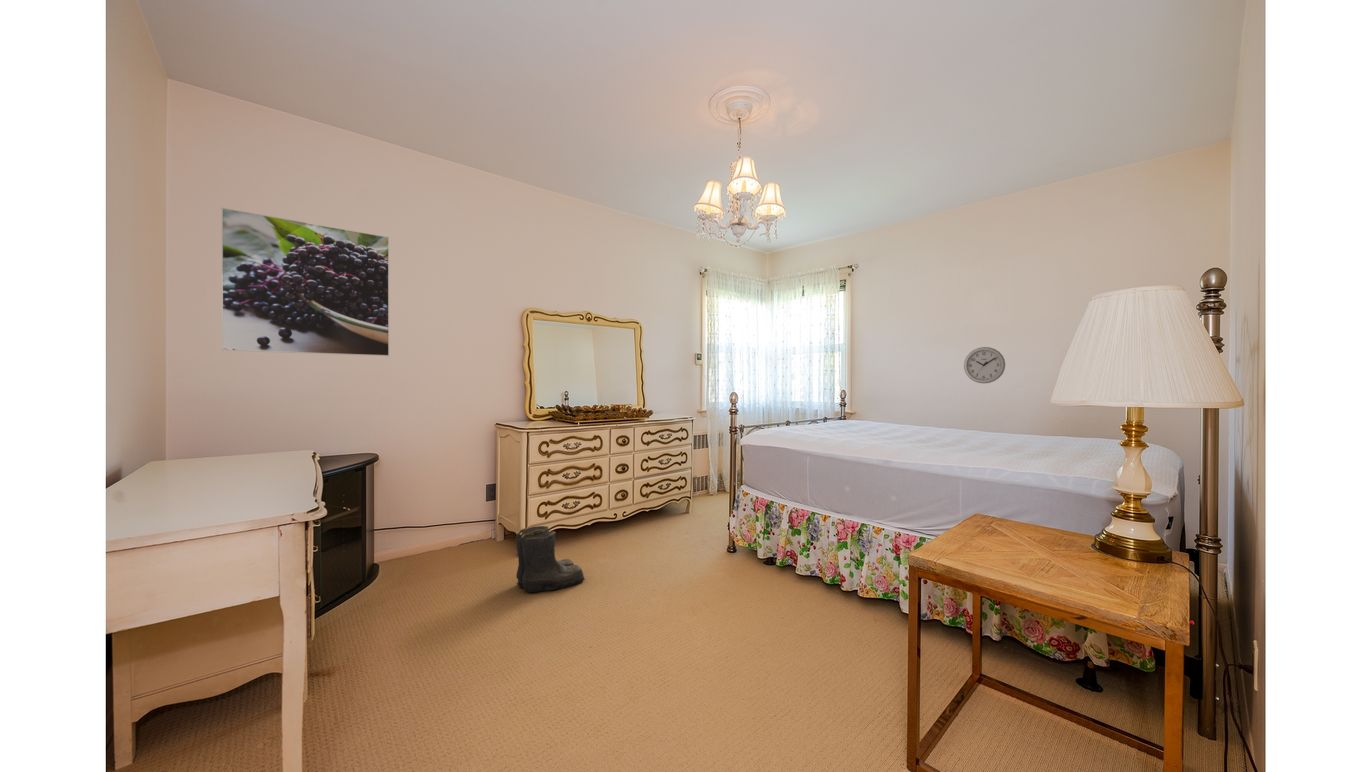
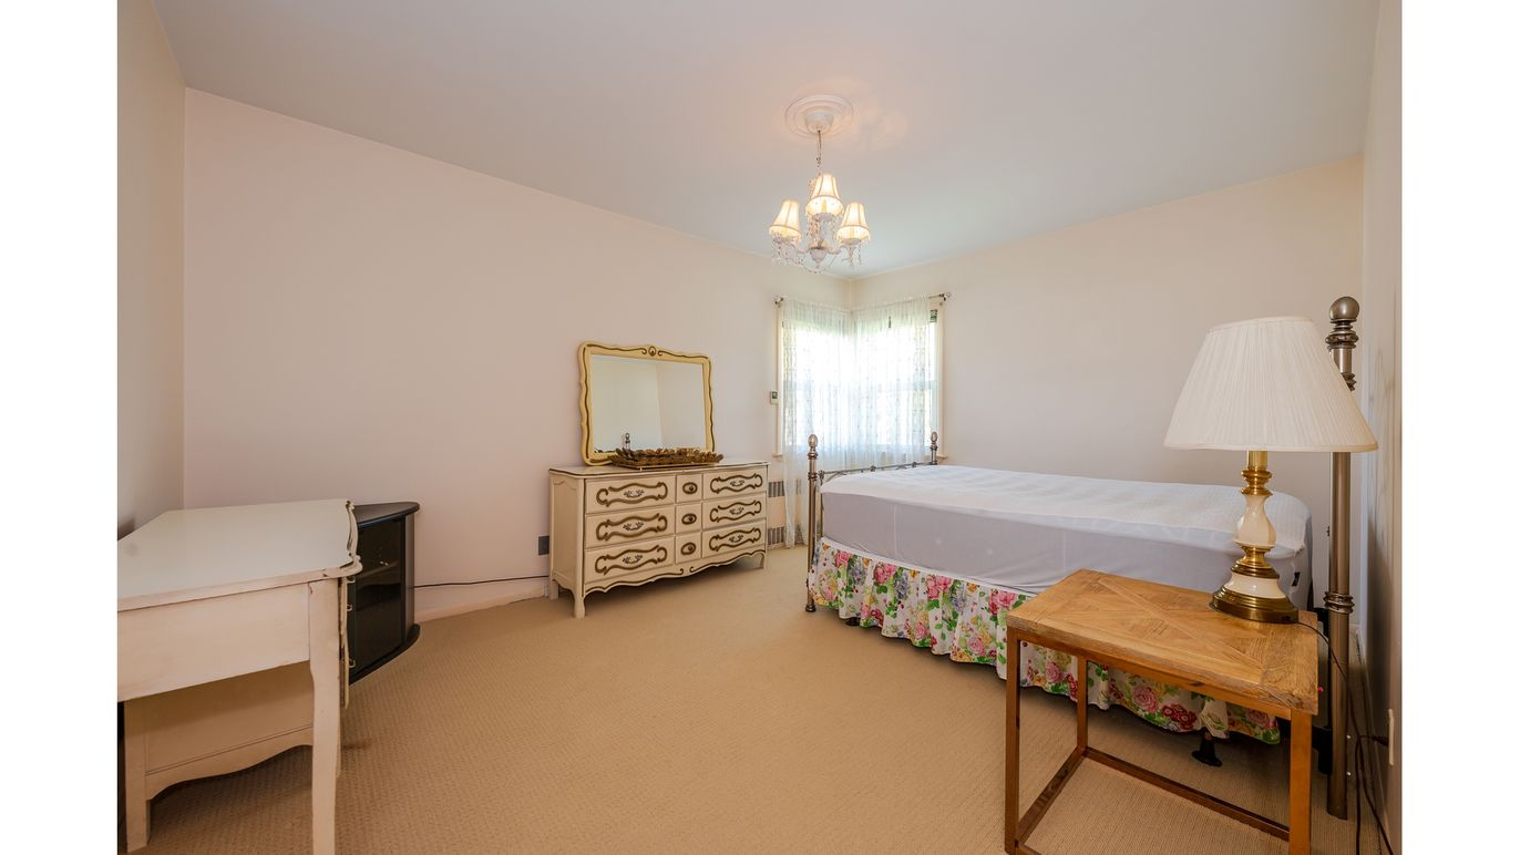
- boots (550, 555)
- wall clock (983, 365)
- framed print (312, 288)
